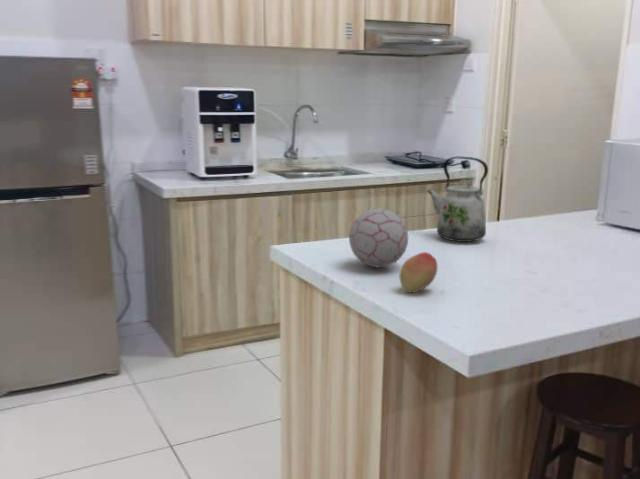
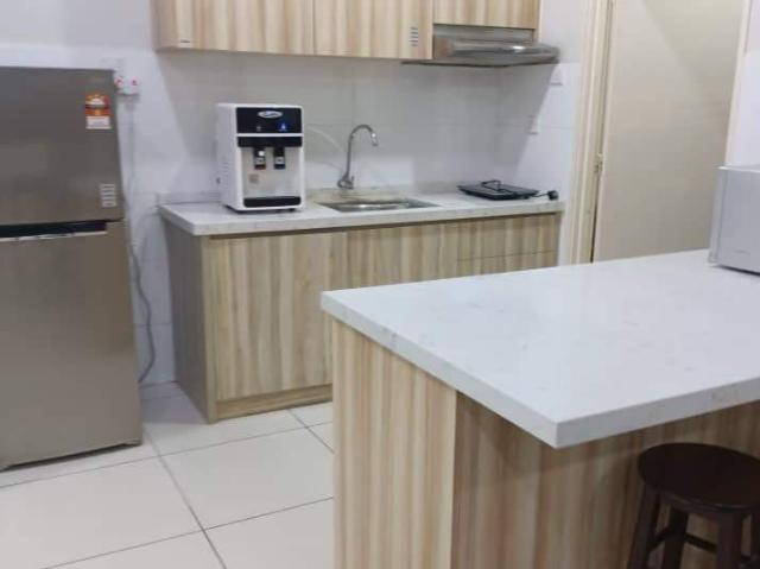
- kettle (455, 197)
- fruit (419, 272)
- decorative ball (378, 238)
